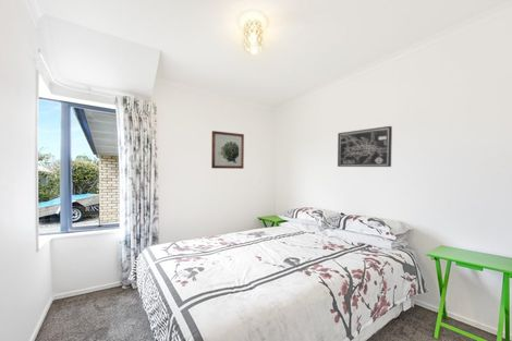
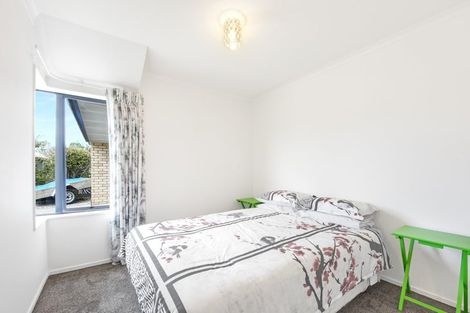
- wall art (362, 148)
- wall art (228, 150)
